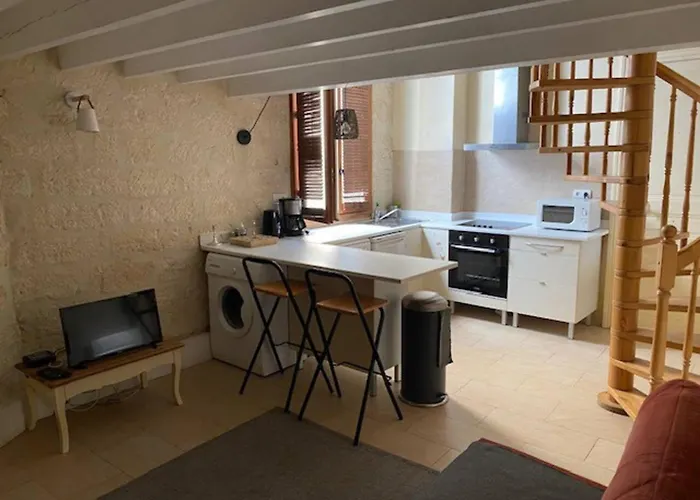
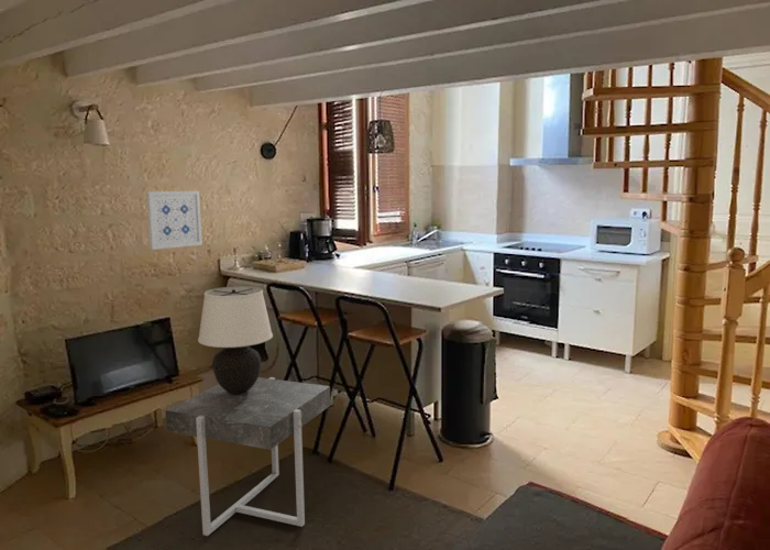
+ wall art (175, 219)
+ side table (256, 447)
+ table lamp (235, 340)
